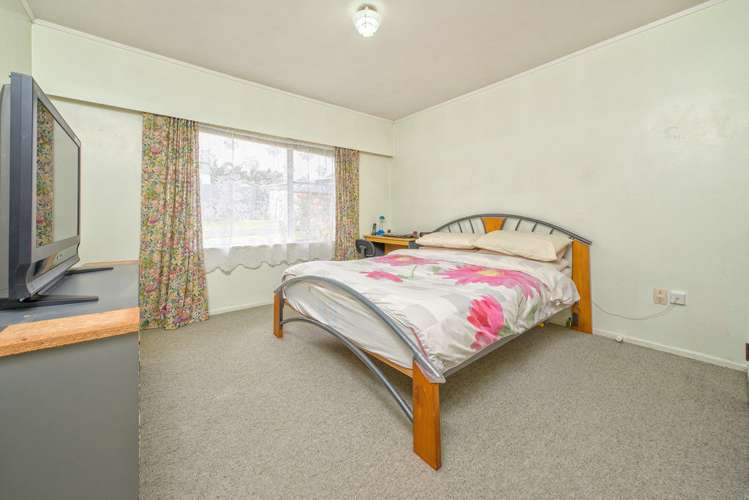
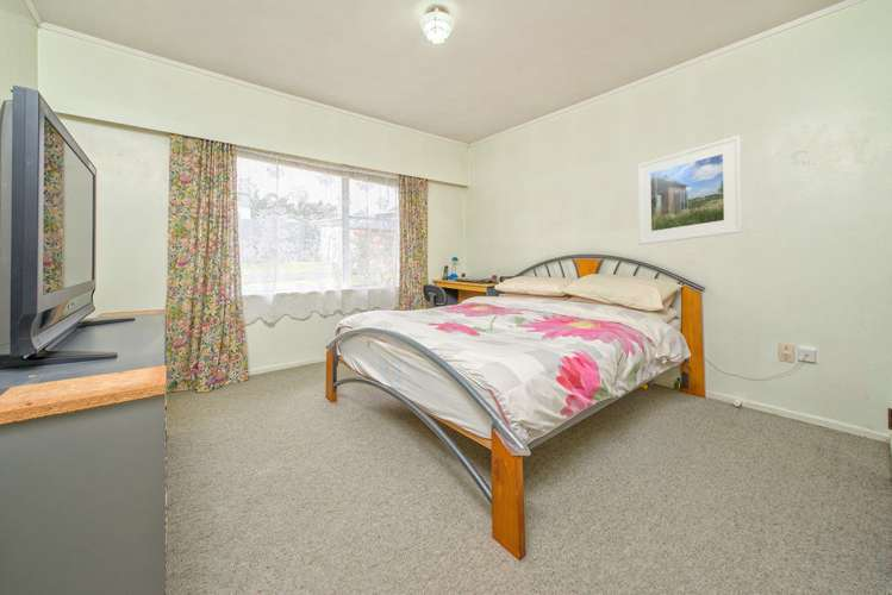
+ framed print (685, 195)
